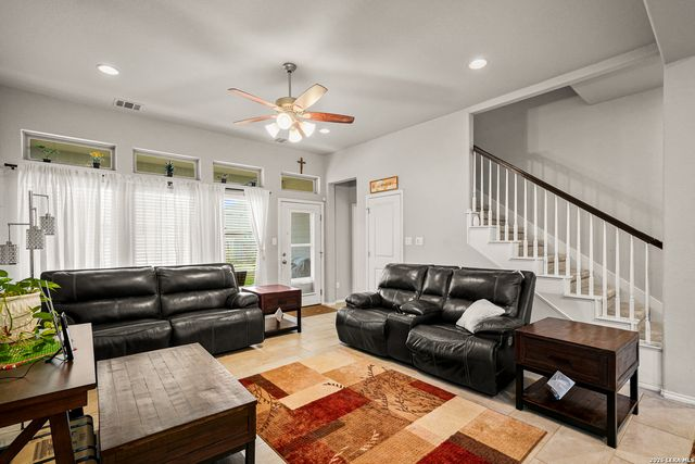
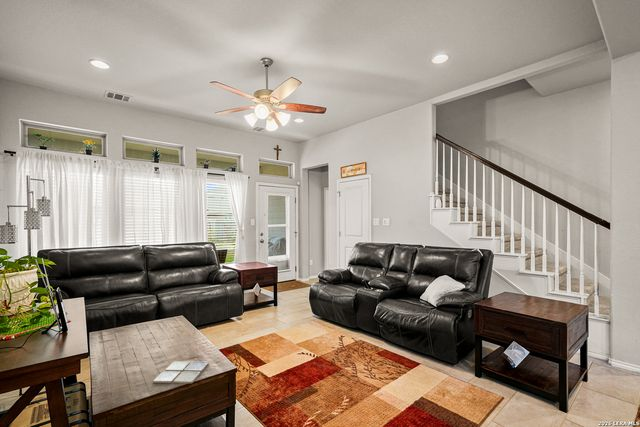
+ drink coaster (182, 371)
